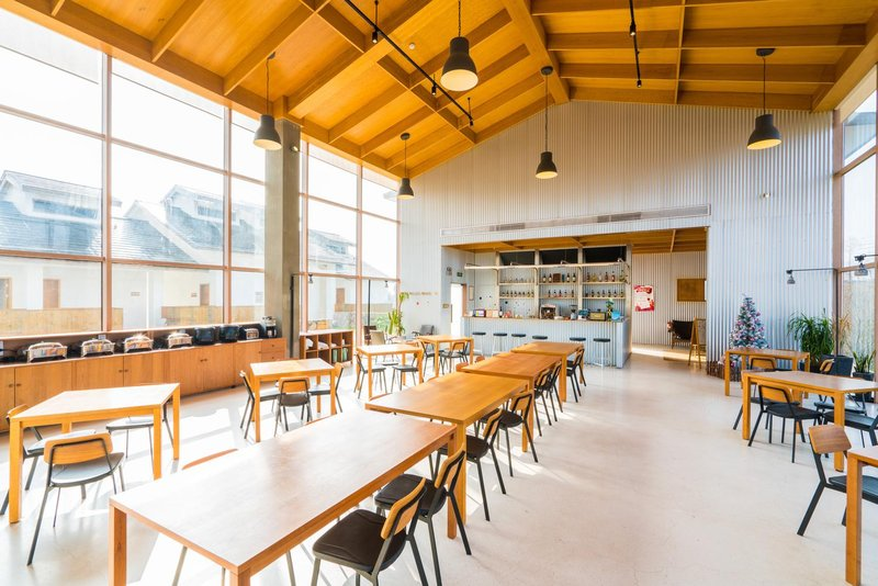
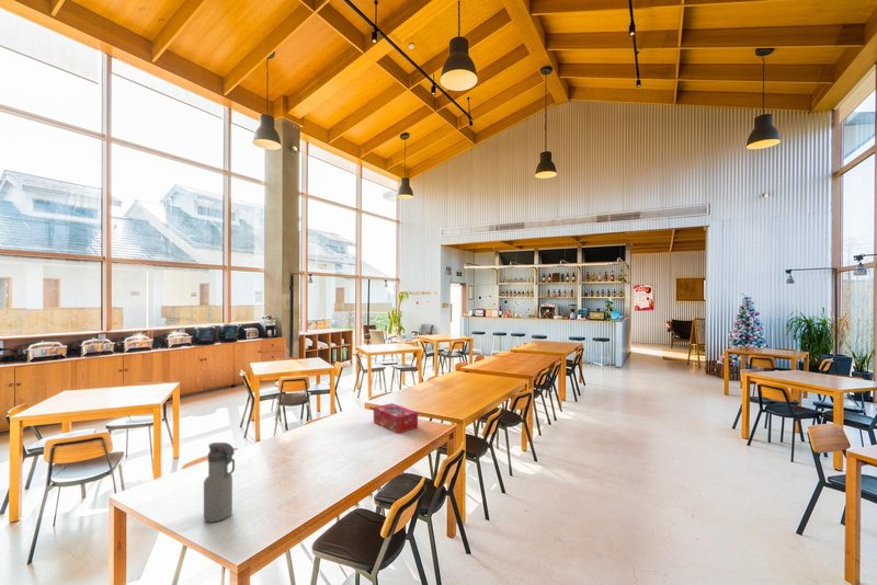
+ water bottle (218, 480)
+ tissue box (395, 417)
